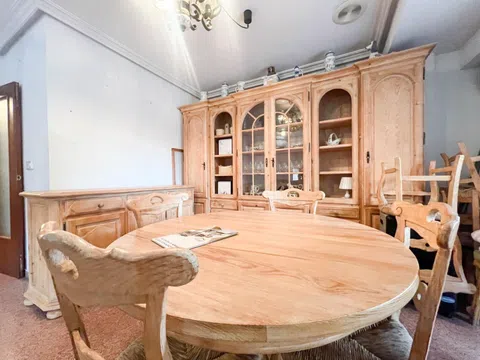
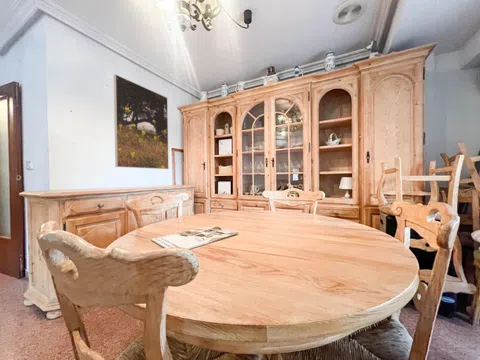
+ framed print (144, 127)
